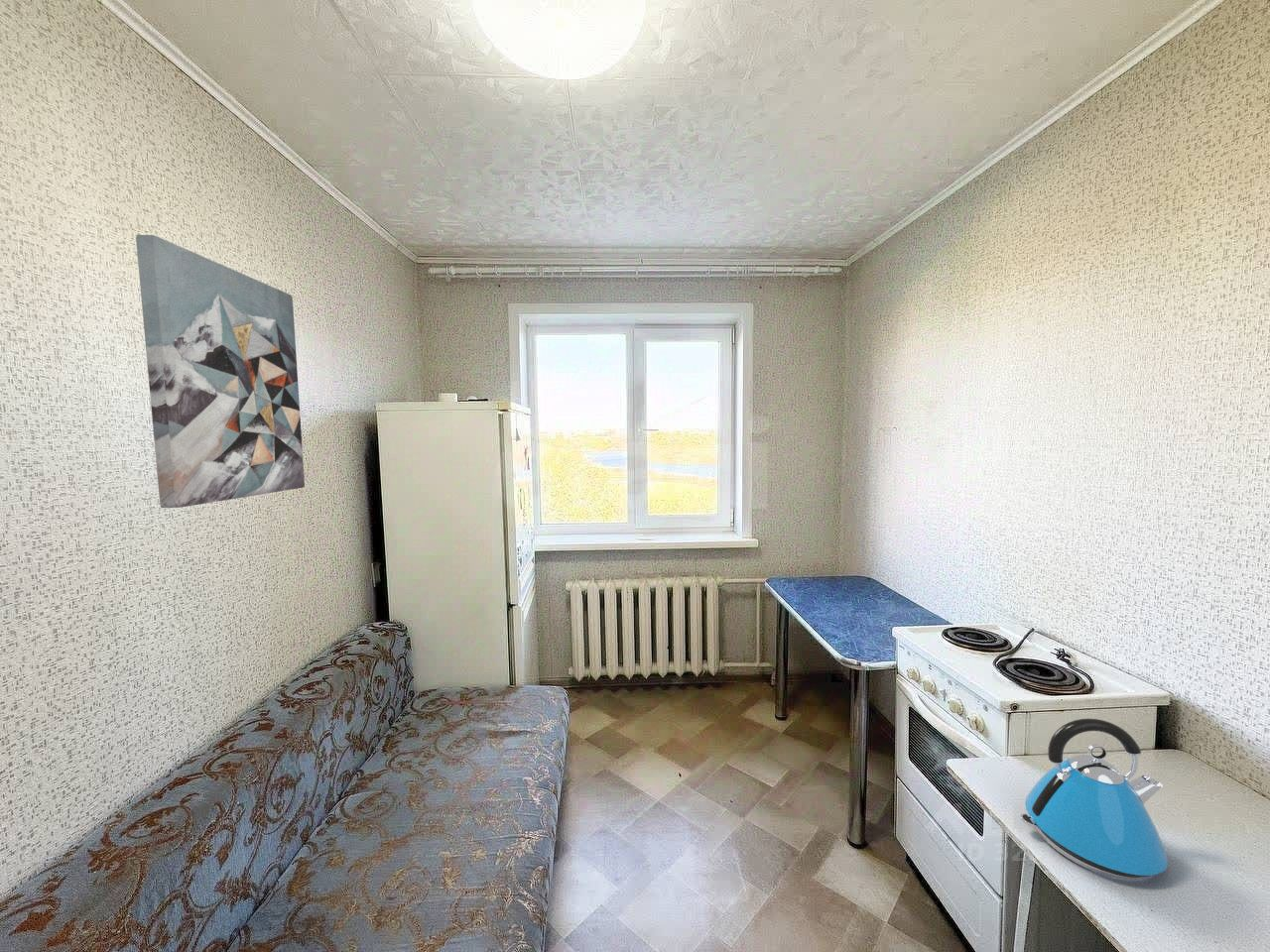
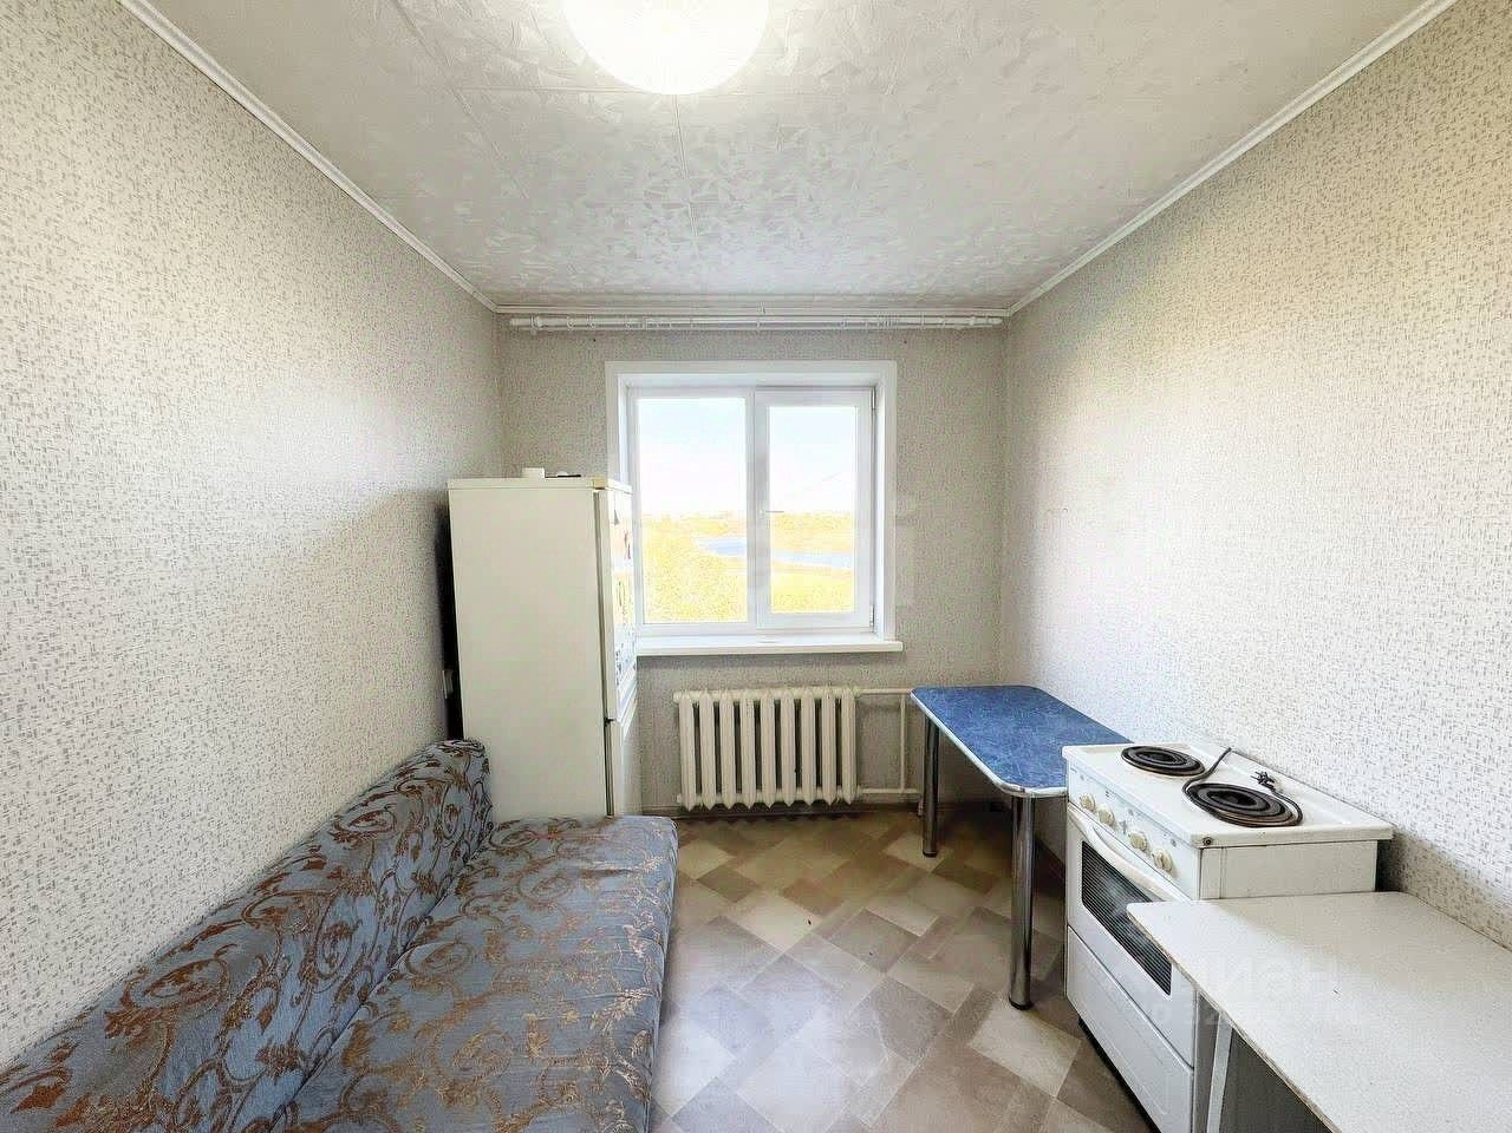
- kettle (1090, 780)
- wall art (236, 385)
